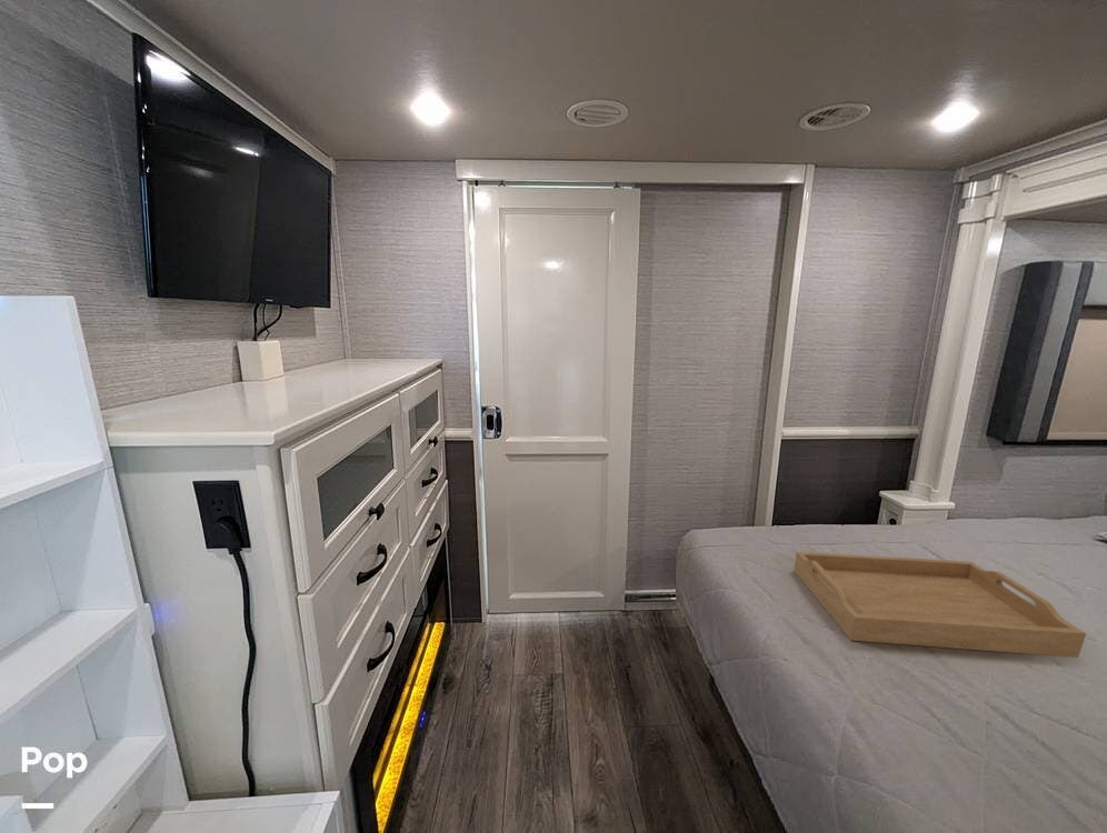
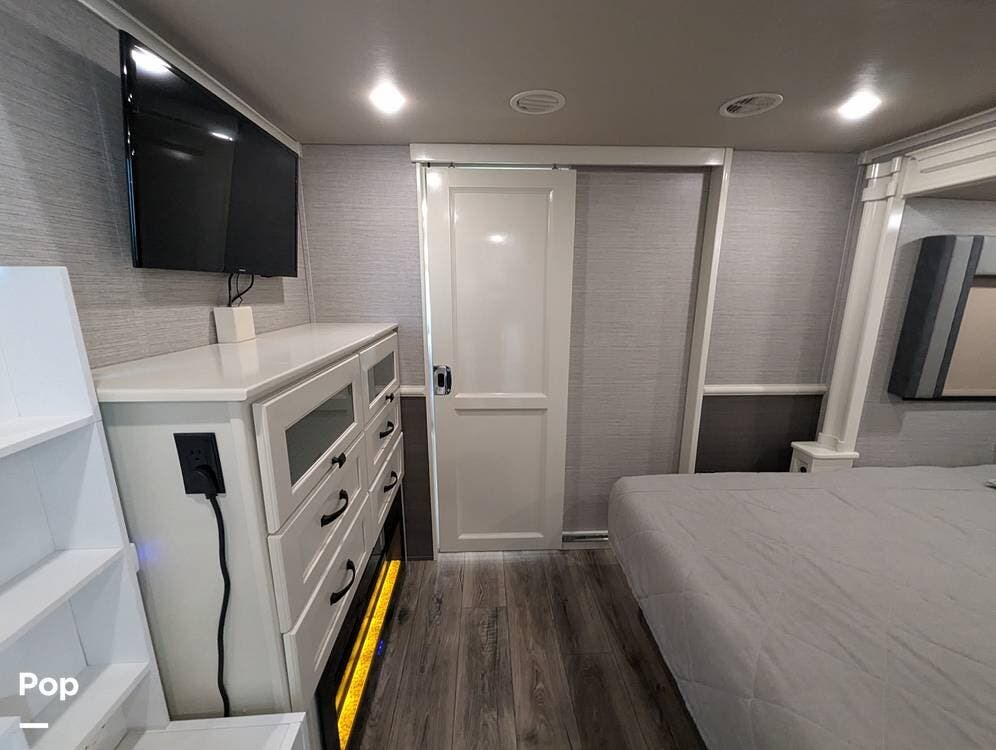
- serving tray (917, 593)
